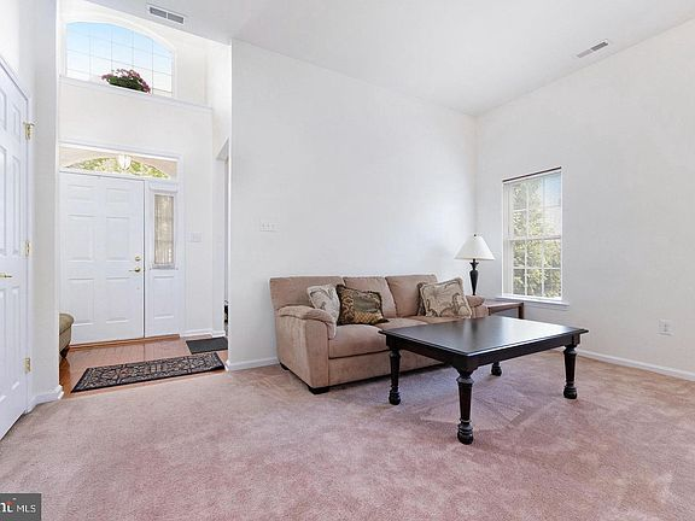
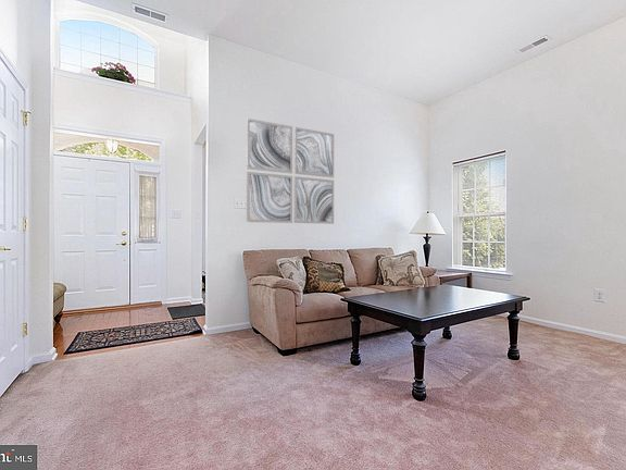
+ wall art (293, 173)
